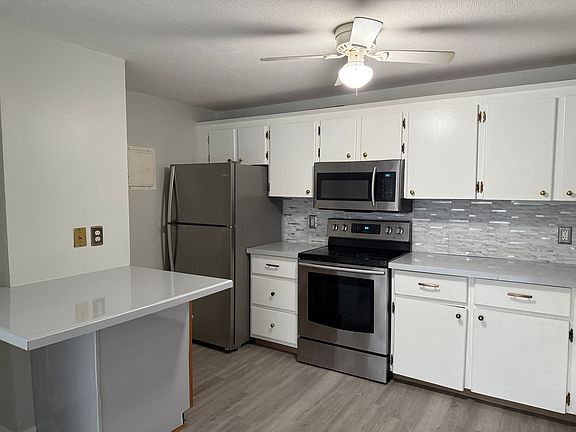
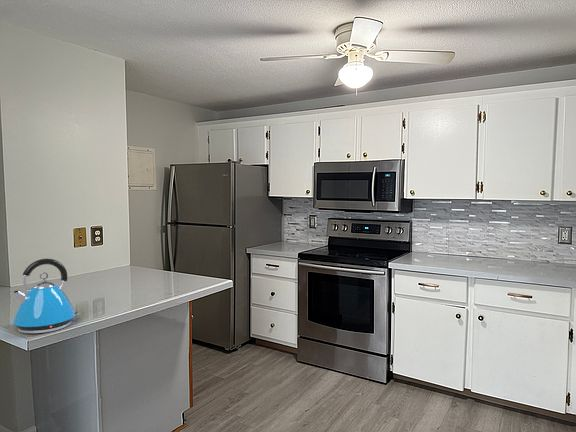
+ kettle (46, 292)
